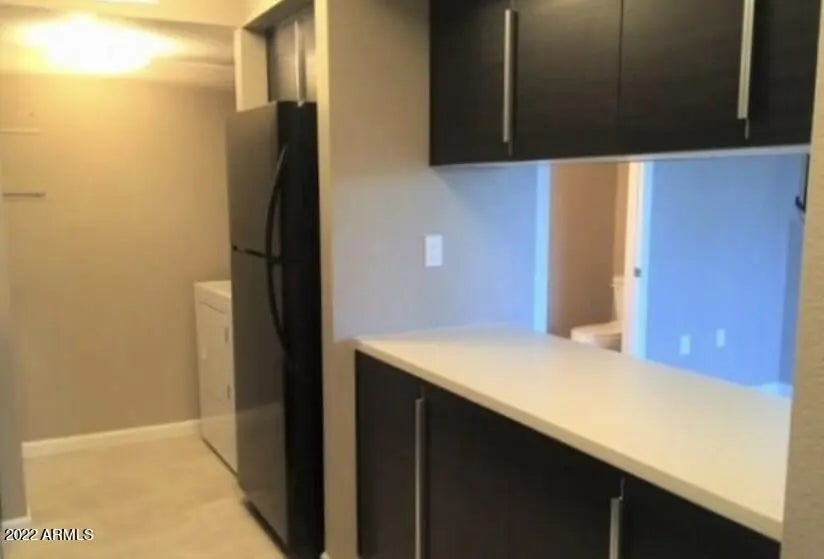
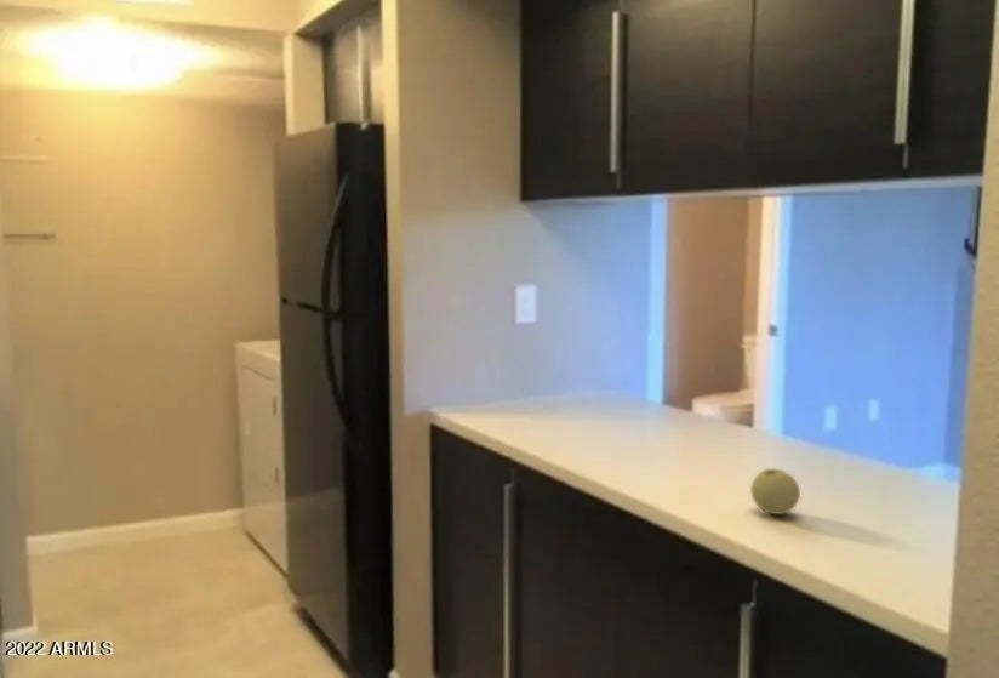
+ apple (775, 491)
